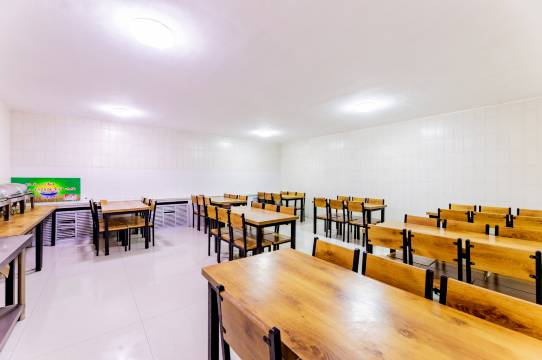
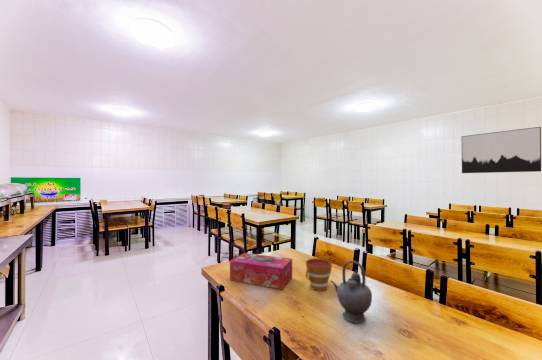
+ wall art (497, 152)
+ cup (317, 275)
+ tissue box (261, 269)
+ teapot (350, 288)
